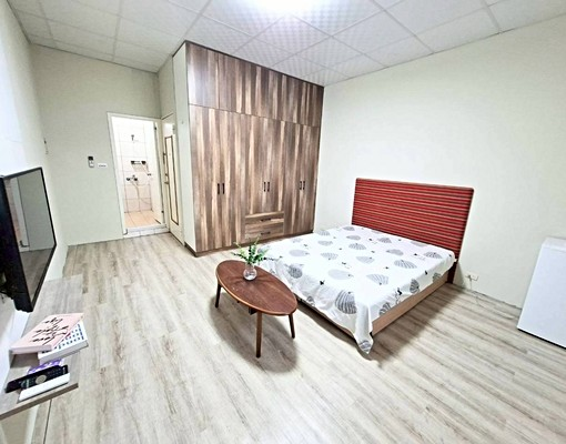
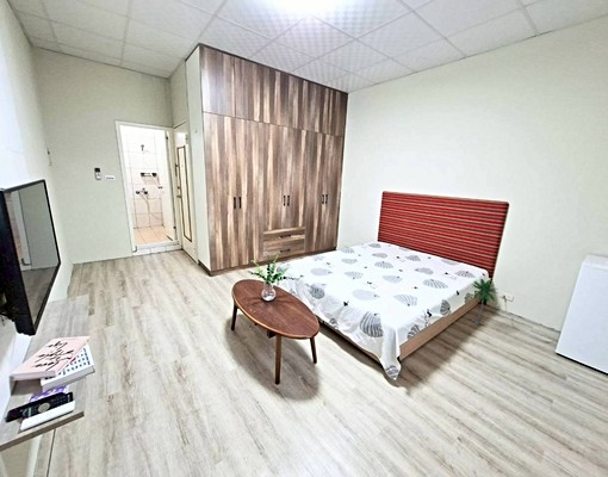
+ palm tree (482, 302)
